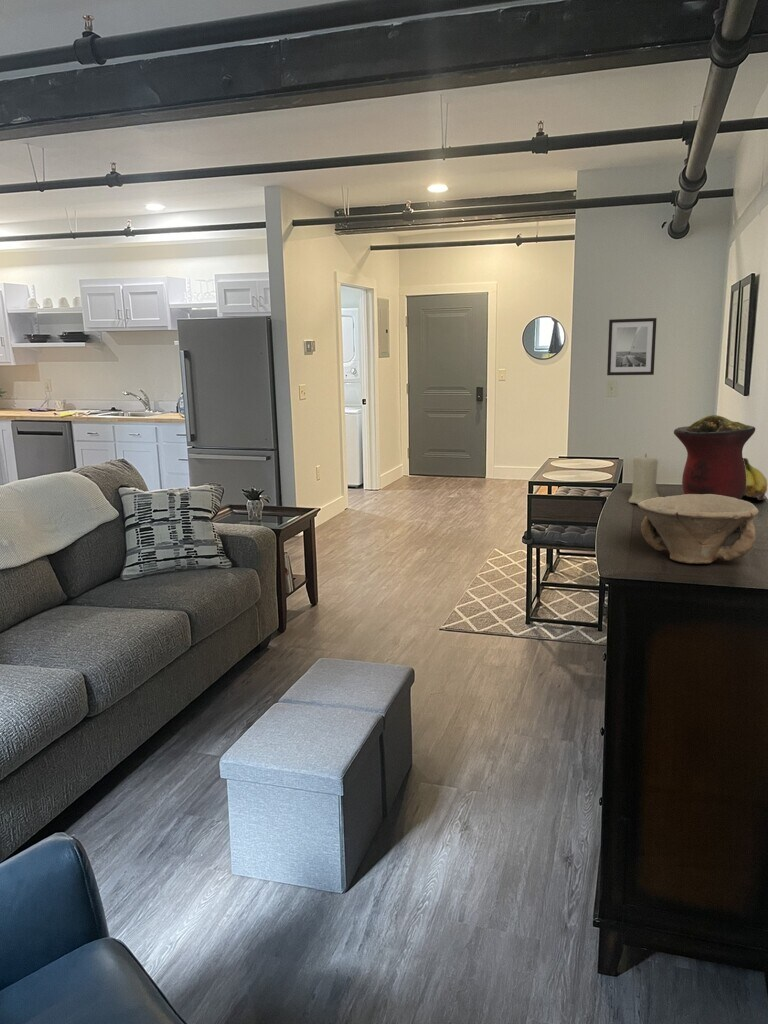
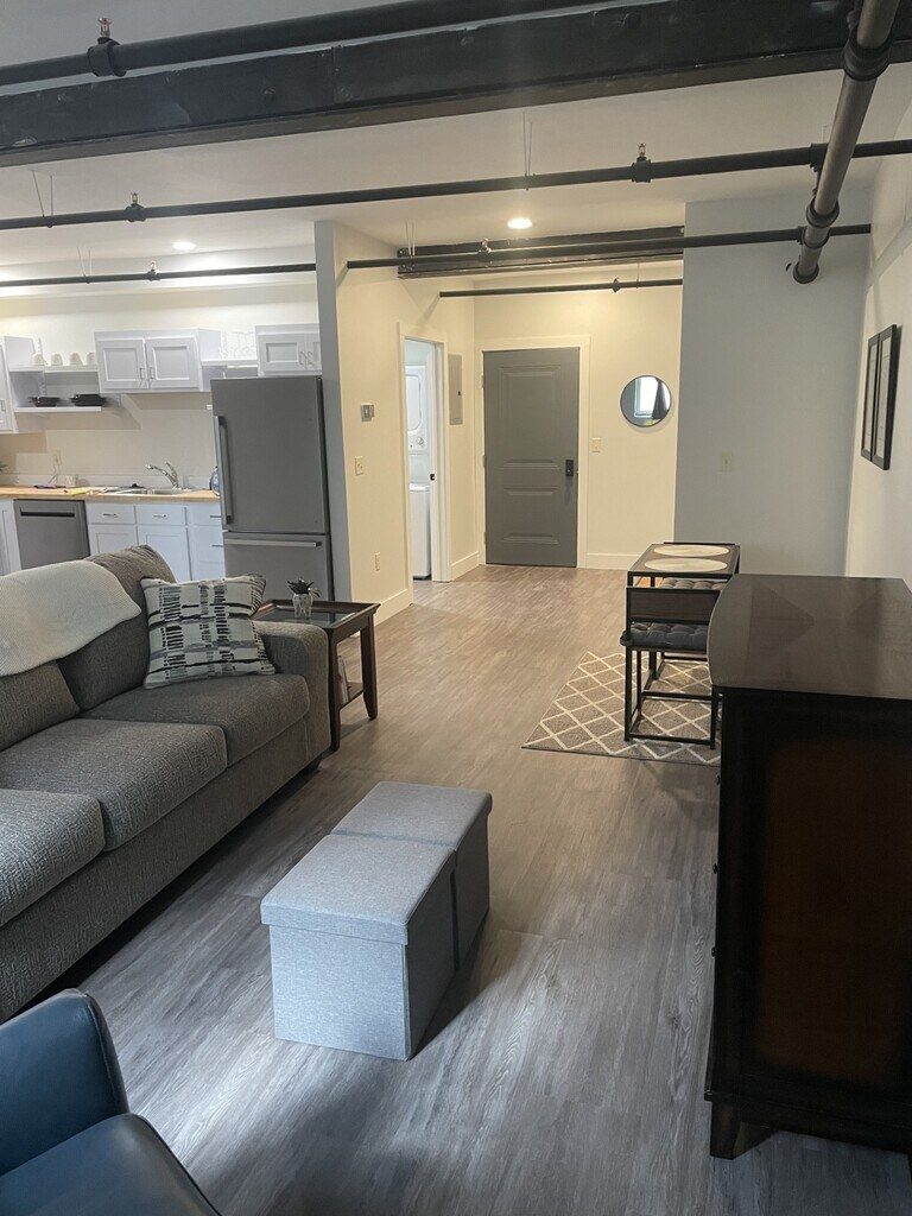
- candle (644, 478)
- wall art (631, 347)
- fruit (746, 481)
- bowl (694, 530)
- vase (711, 471)
